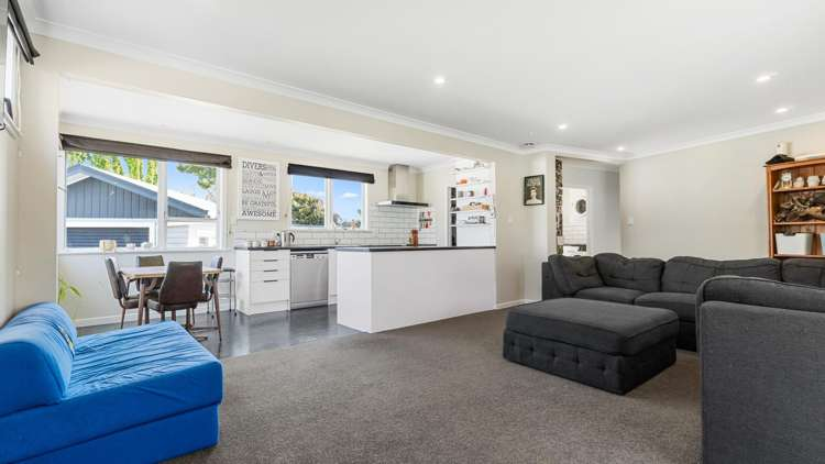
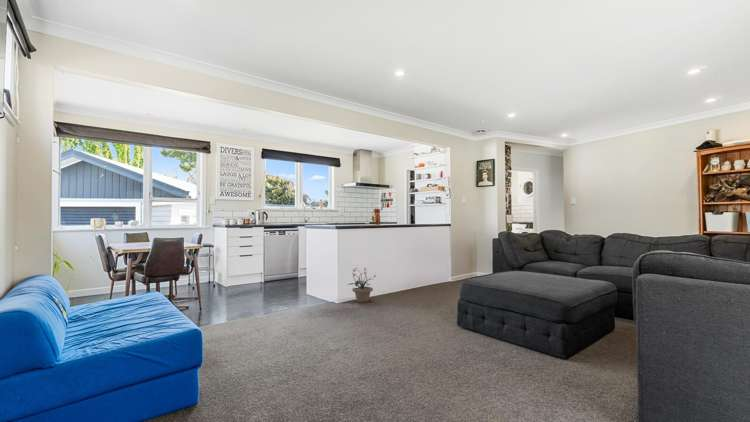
+ potted plant (361, 284)
